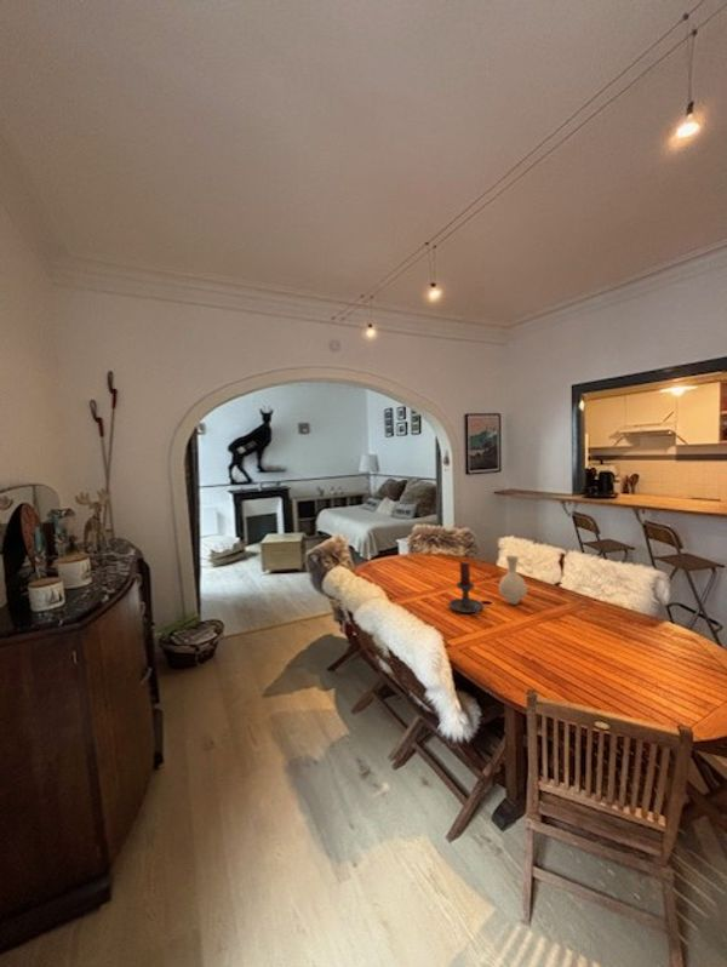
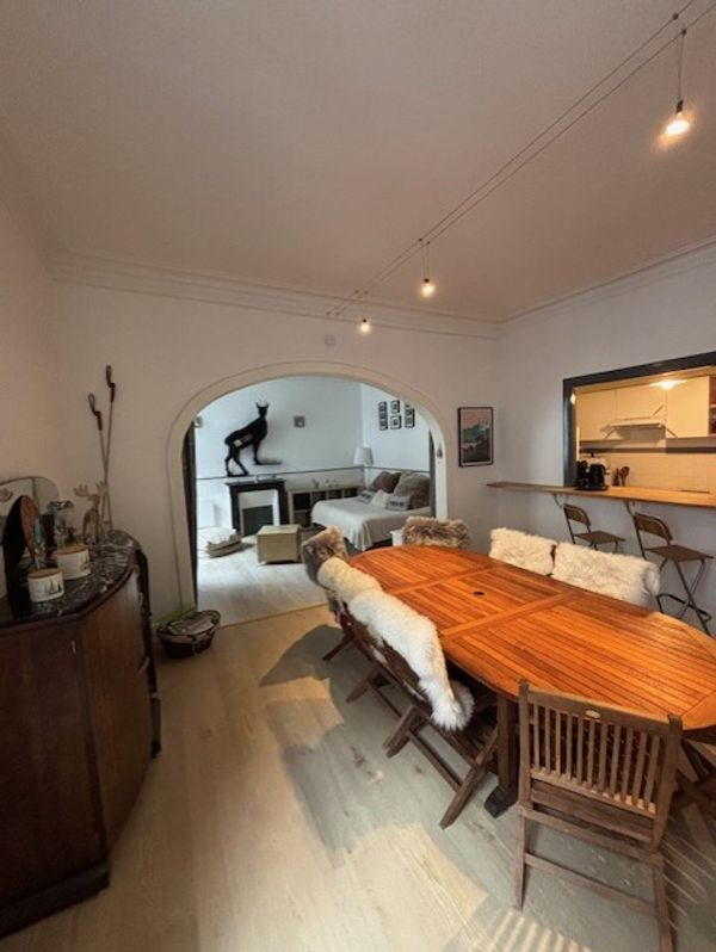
- candle holder (466, 585)
- vase (513, 579)
